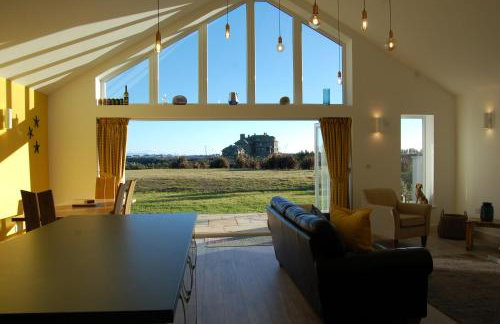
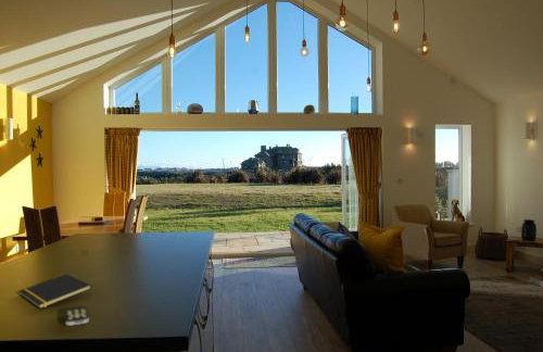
+ remote control (76, 315)
+ notepad (54, 289)
